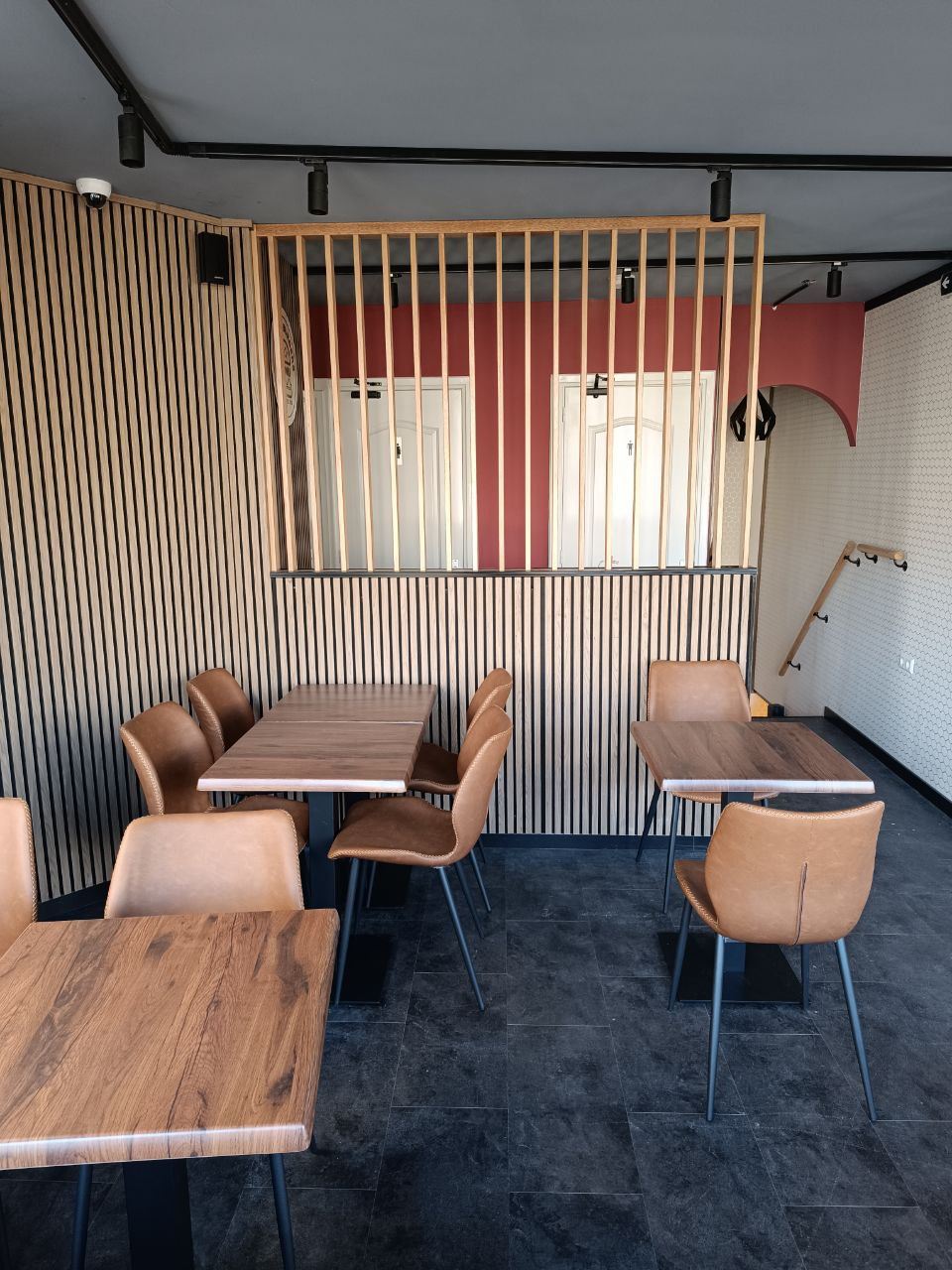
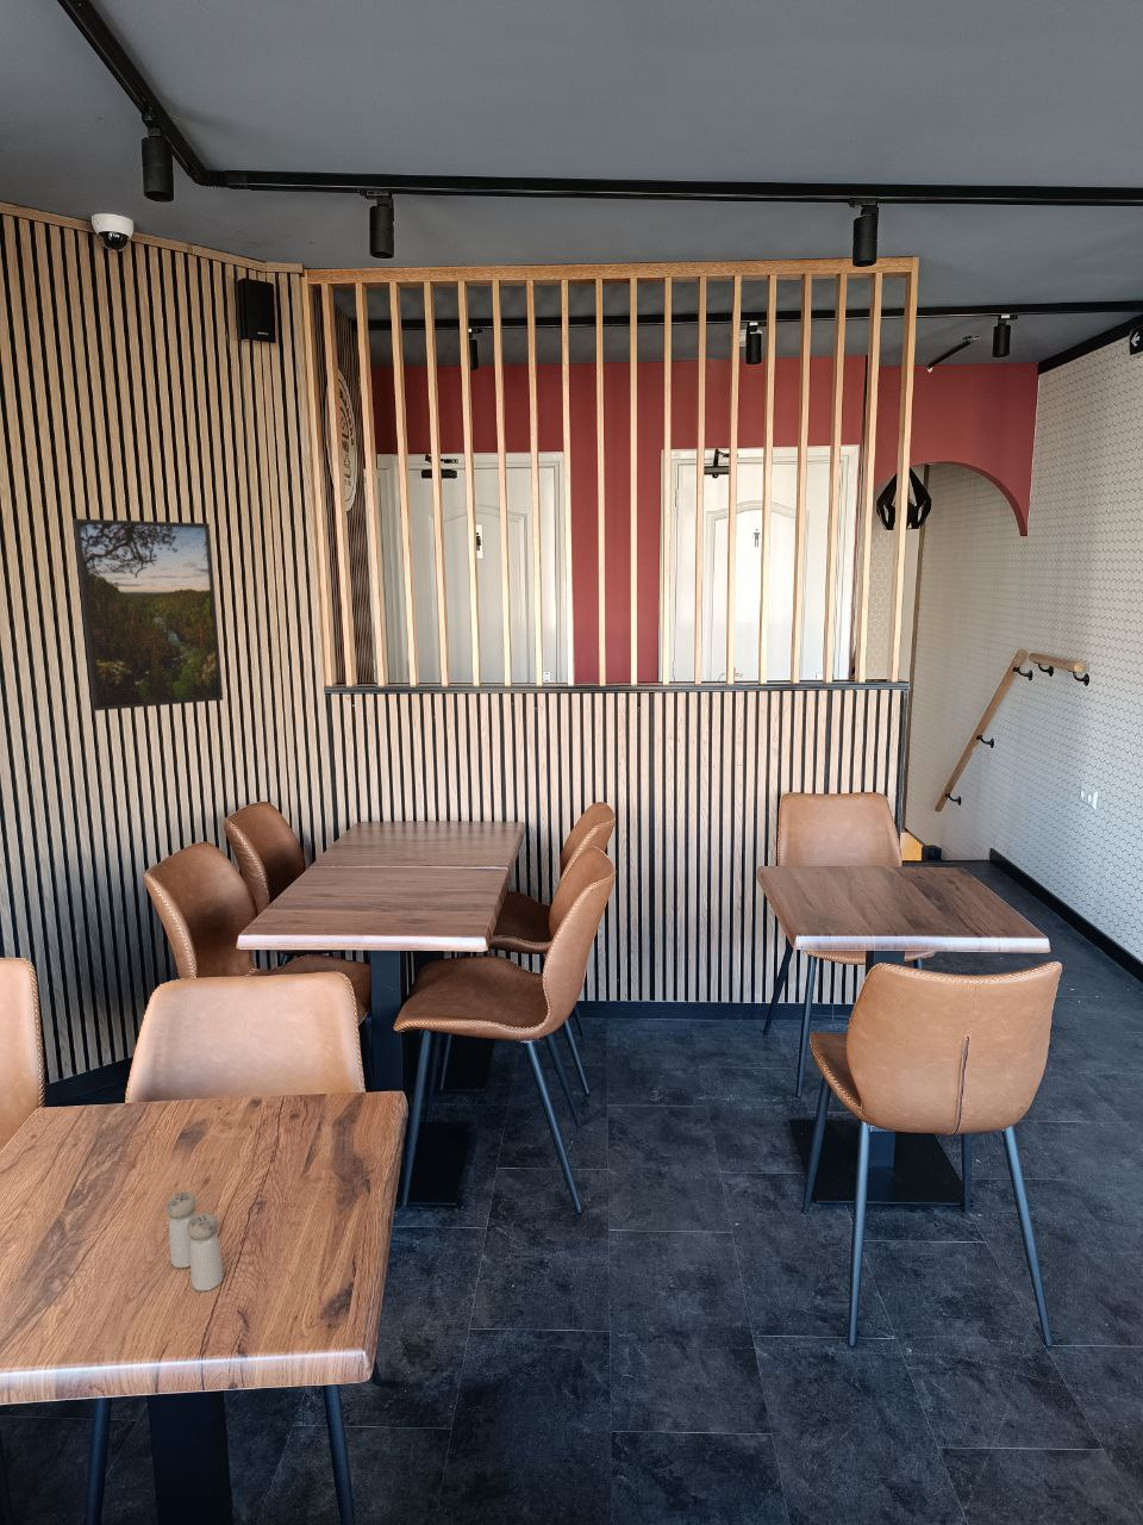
+ salt and pepper shaker (193, 1238)
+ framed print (152, 614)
